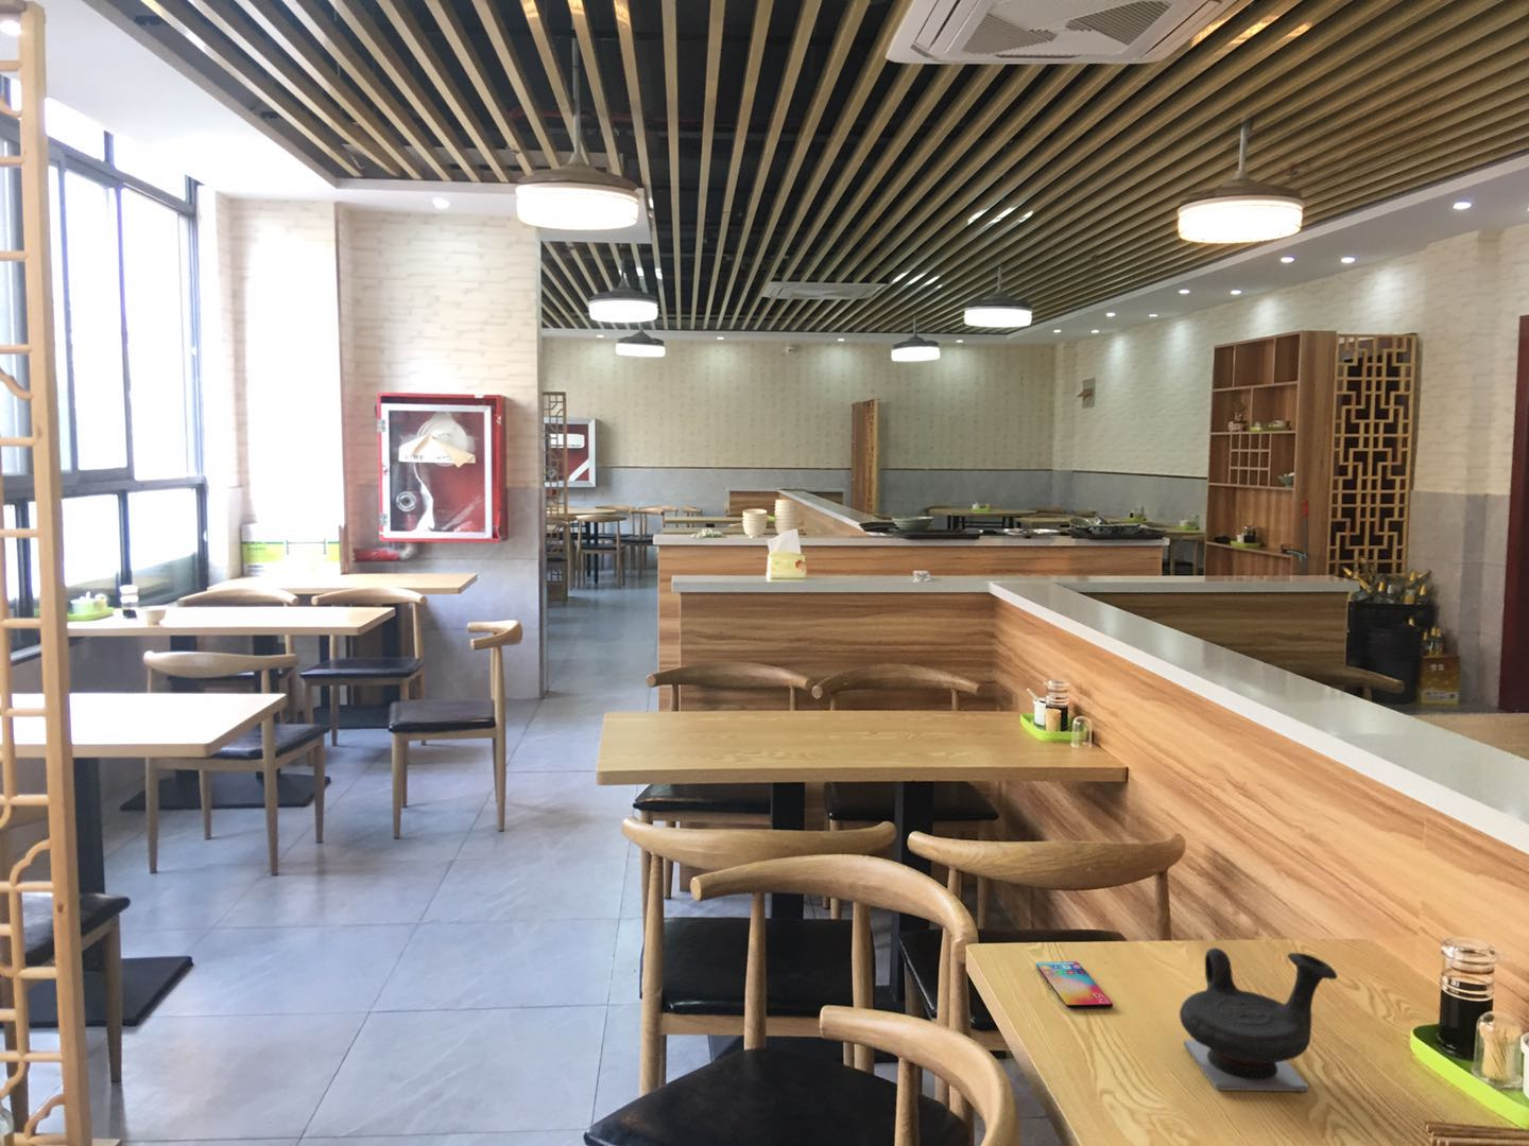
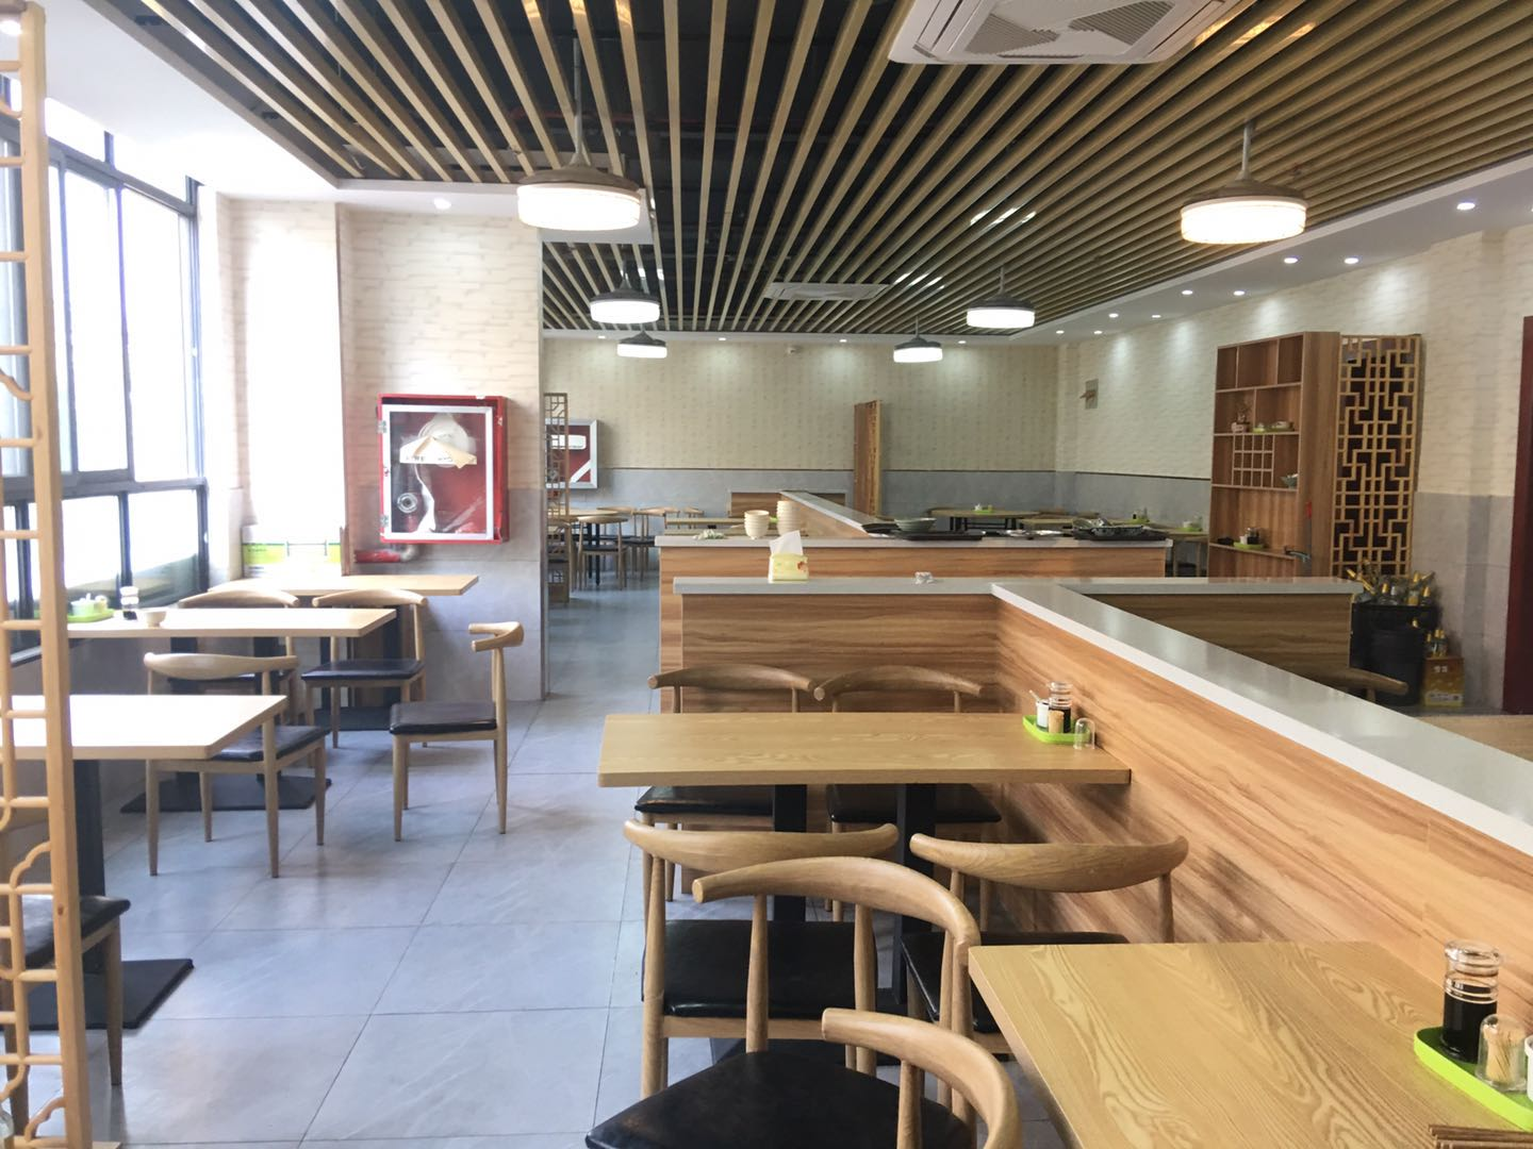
- teapot (1251, 1004)
- smartphone (1073, 983)
